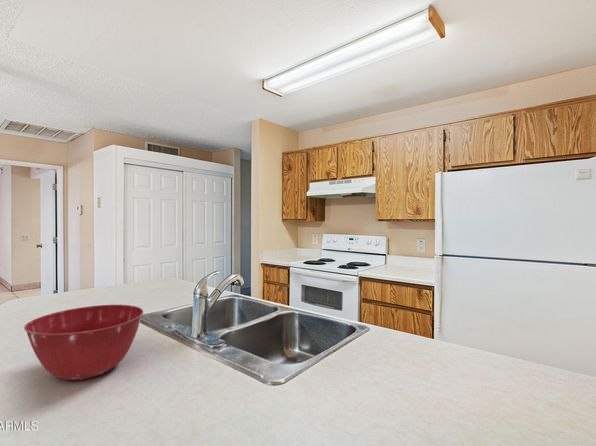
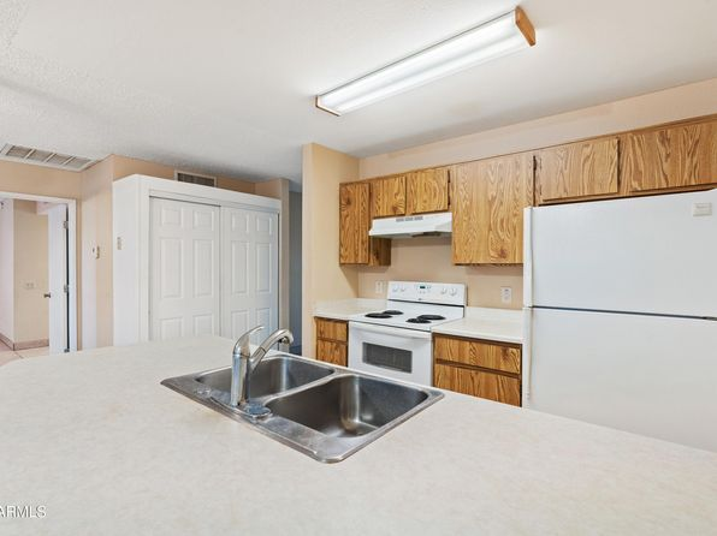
- mixing bowl (89, 342)
